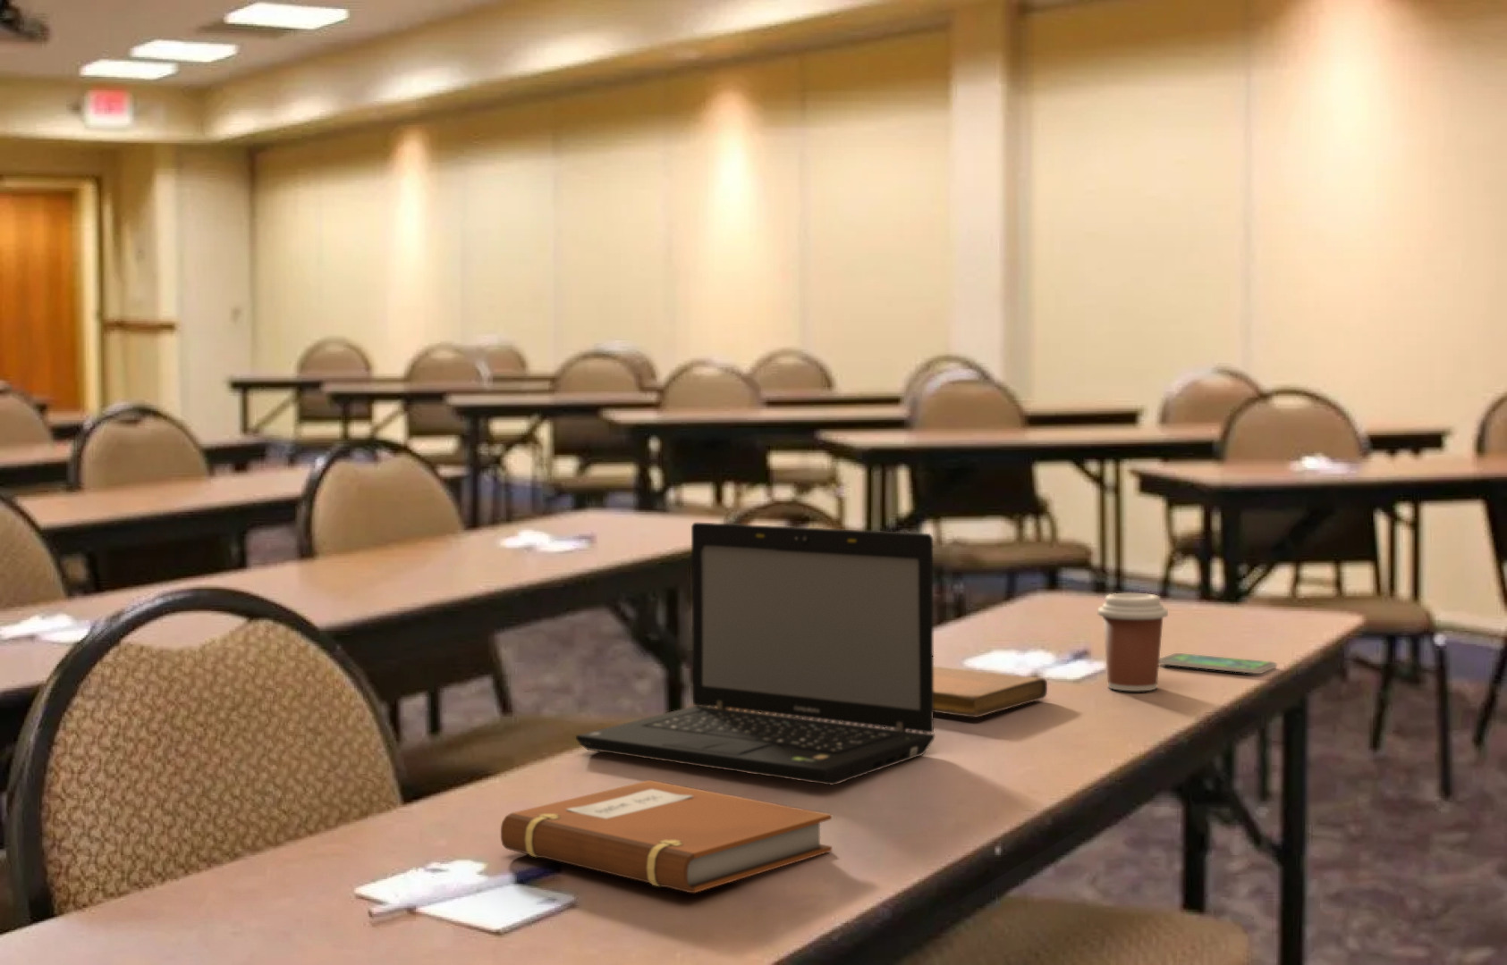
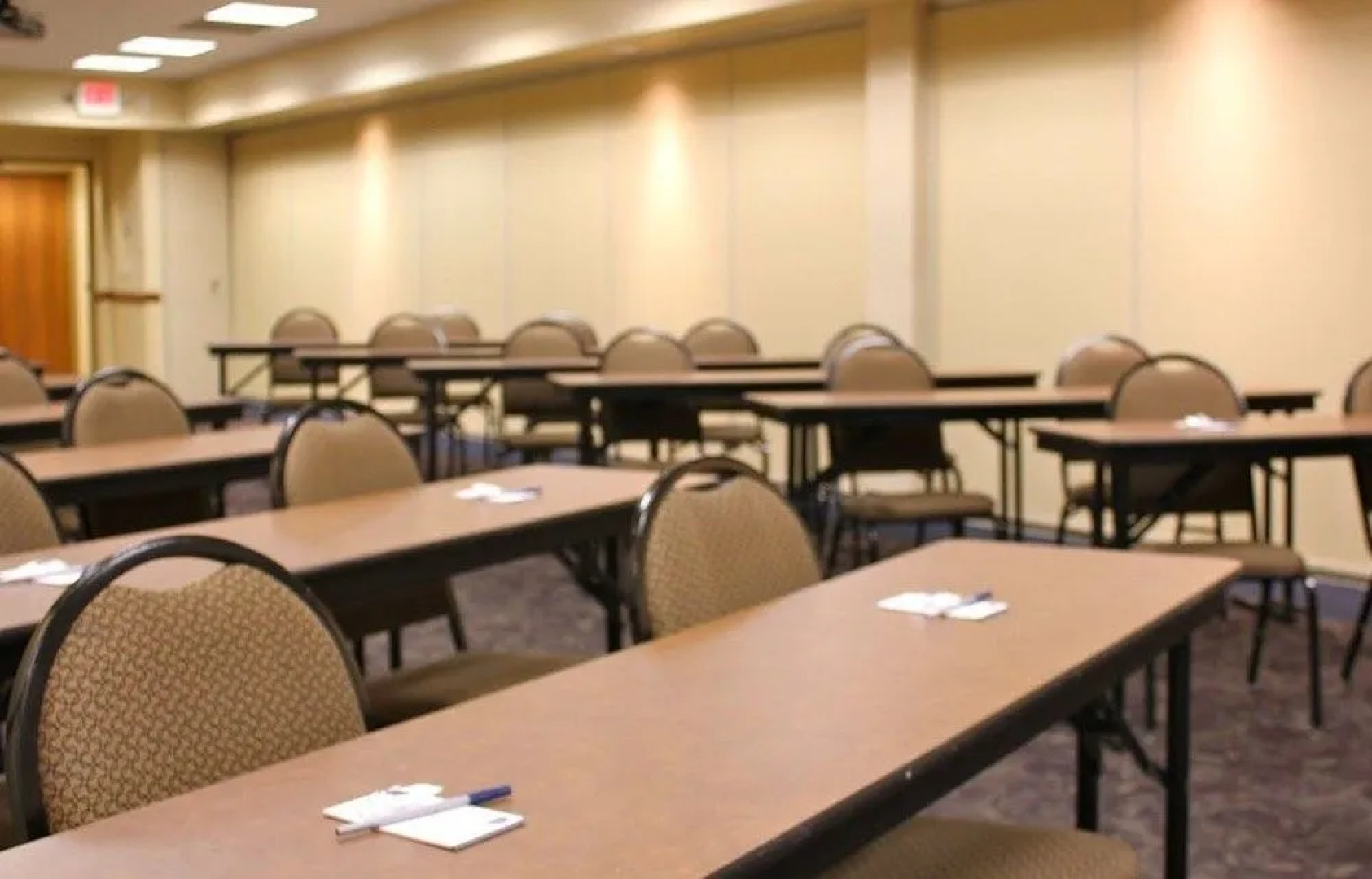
- coffee cup (1132, 641)
- notebook (934, 687)
- smartphone (1216, 663)
- laptop (754, 643)
- notebook (660, 831)
